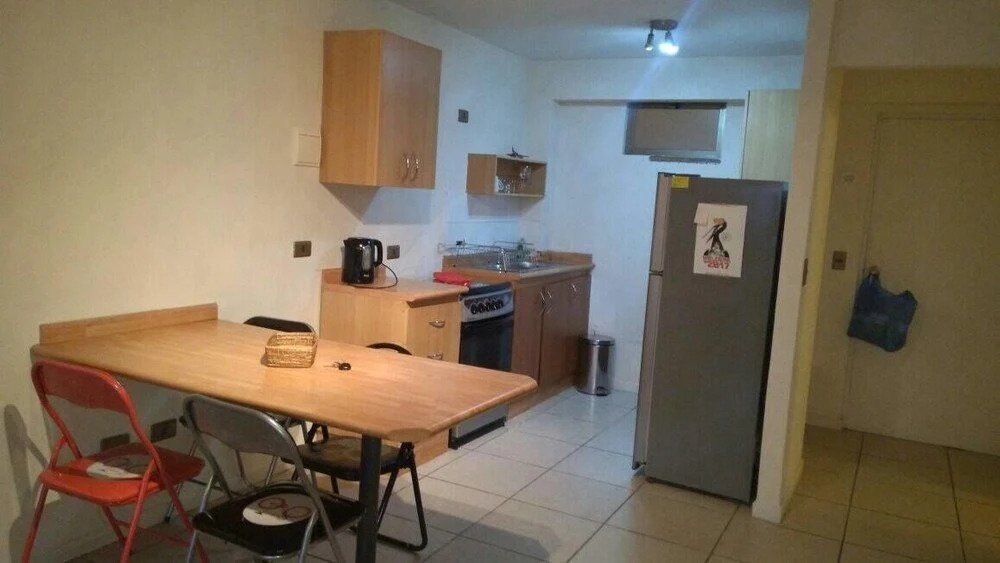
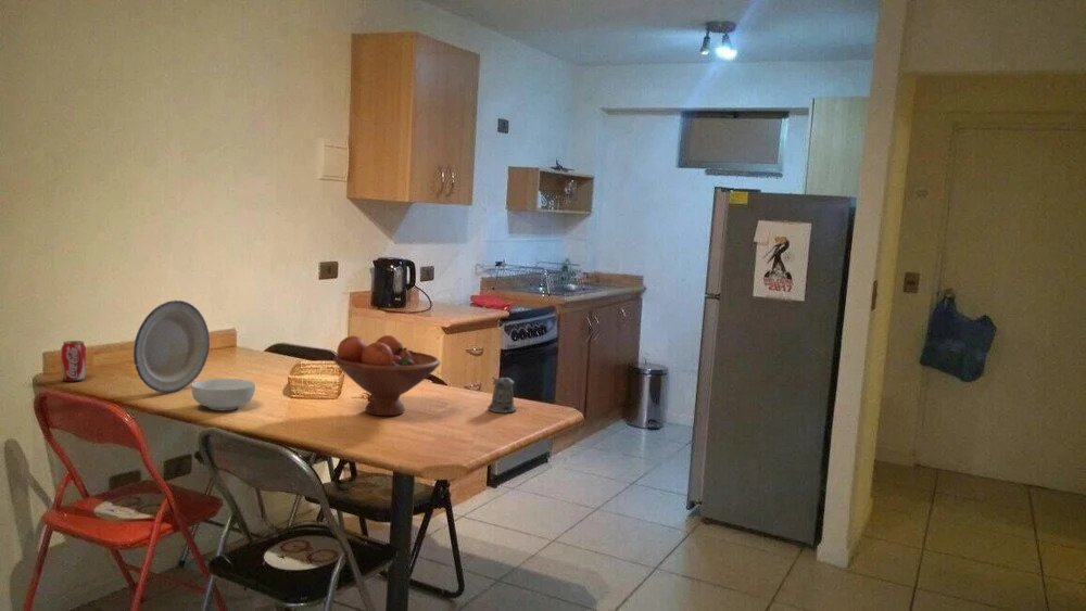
+ fruit bowl (387, 374)
+ plate (171, 346)
+ cereal bowl (223, 395)
+ beverage can (73, 360)
+ pepper shaker (502, 392)
